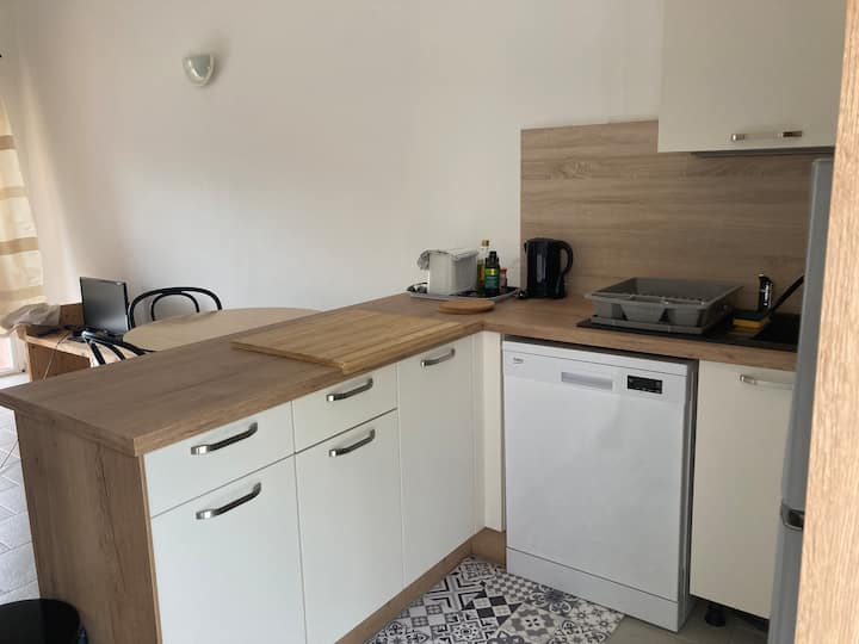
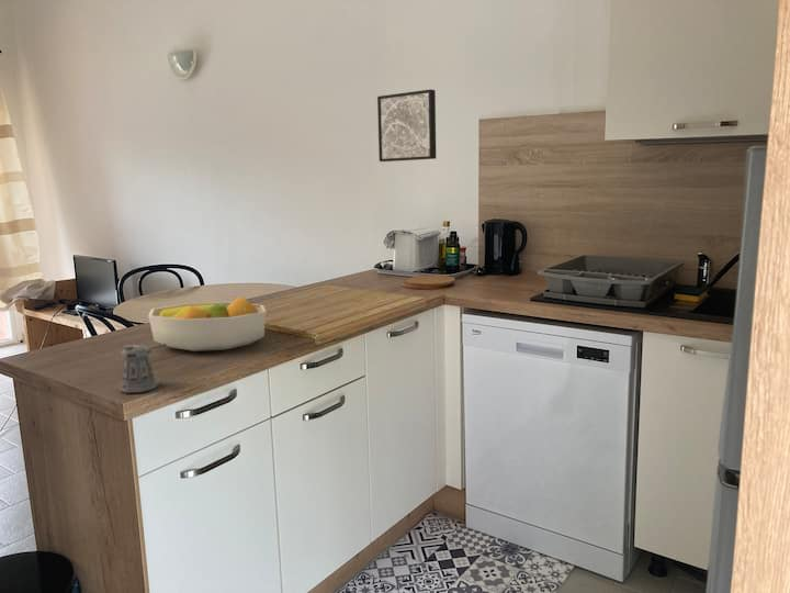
+ wall art (406, 126)
+ fruit bowl (207, 318)
+ pepper shaker (140, 365)
